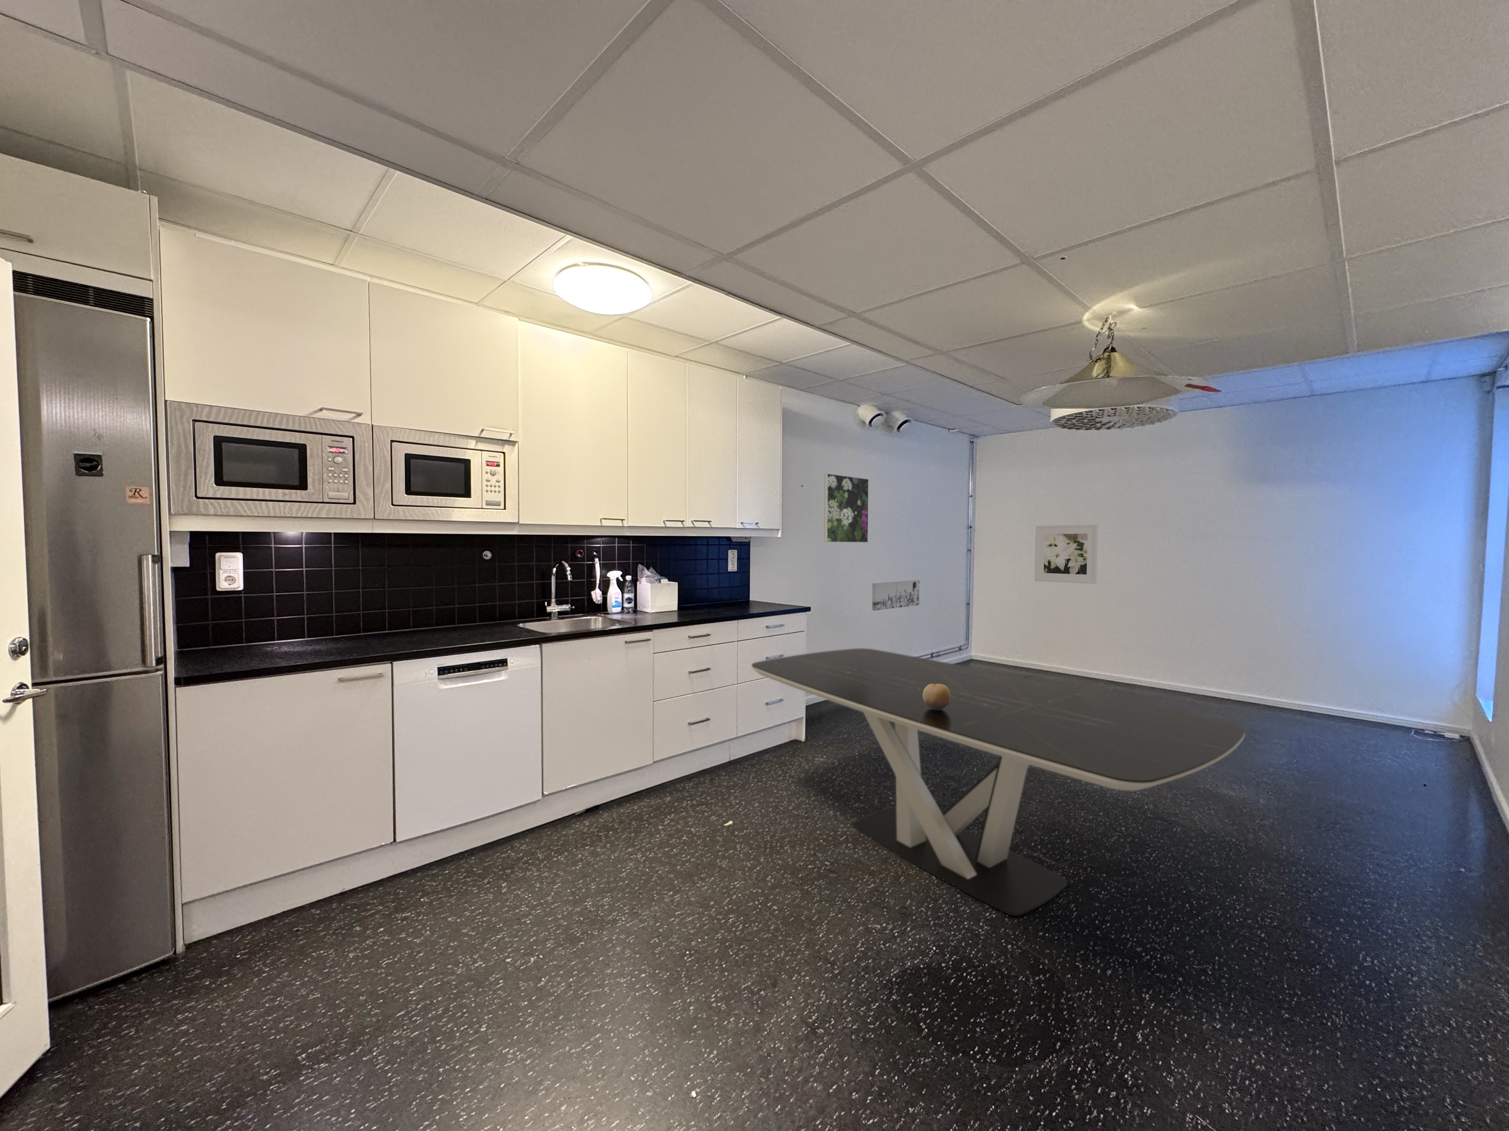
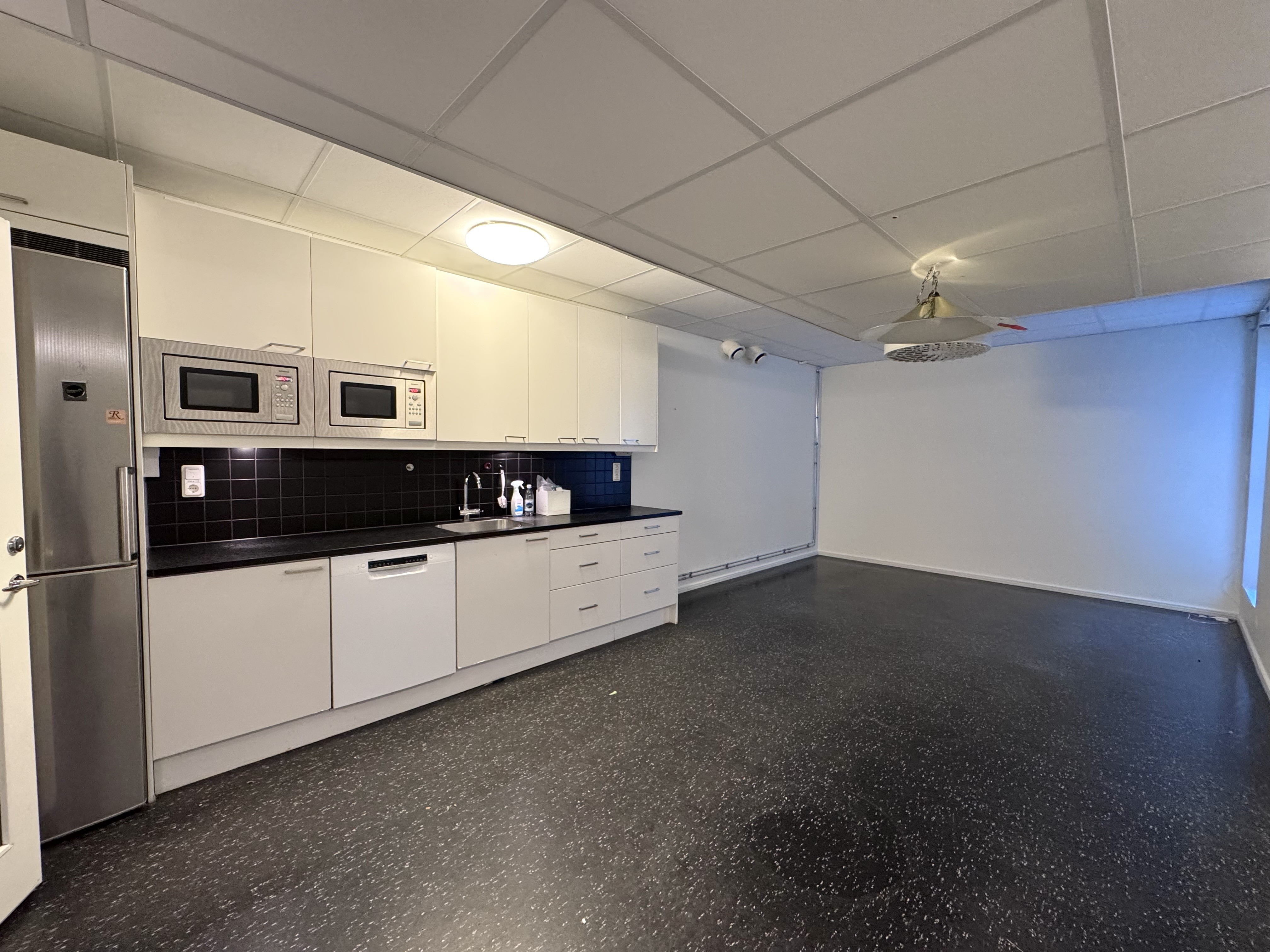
- wall art (897, 594)
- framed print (847, 510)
- fruit (936, 696)
- dining table (921, 771)
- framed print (1065, 554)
